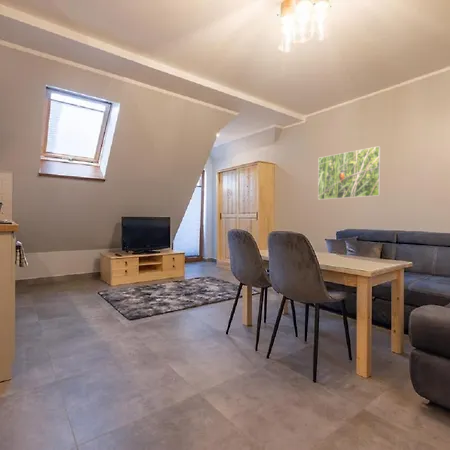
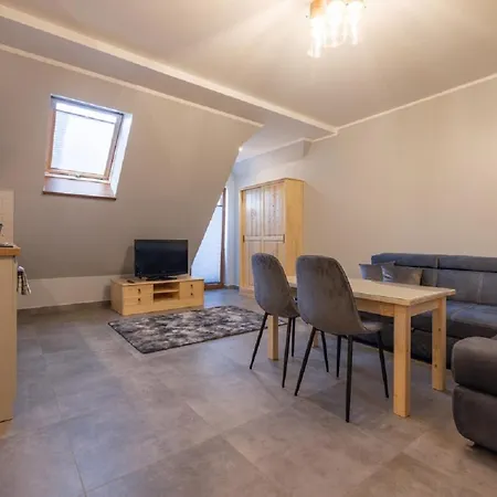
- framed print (346, 175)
